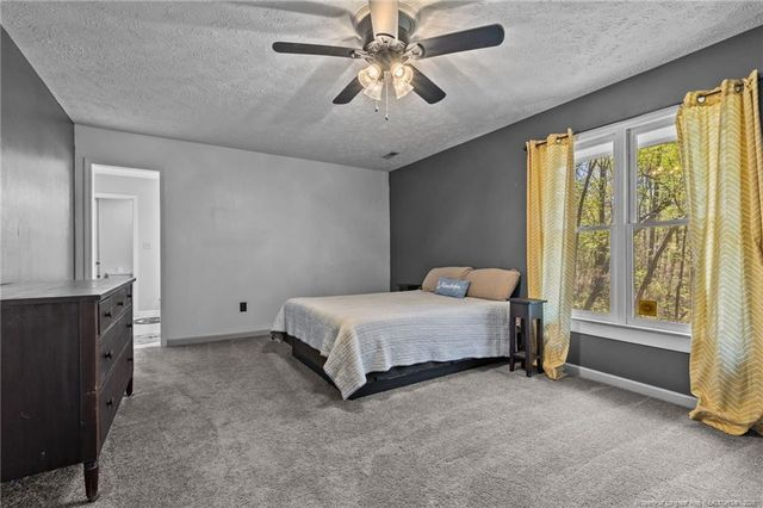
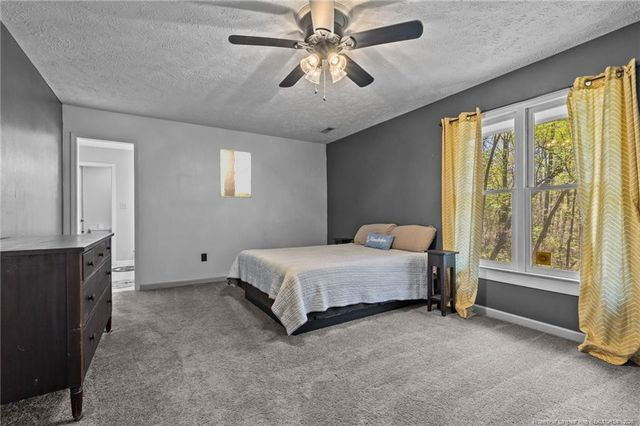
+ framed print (236, 174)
